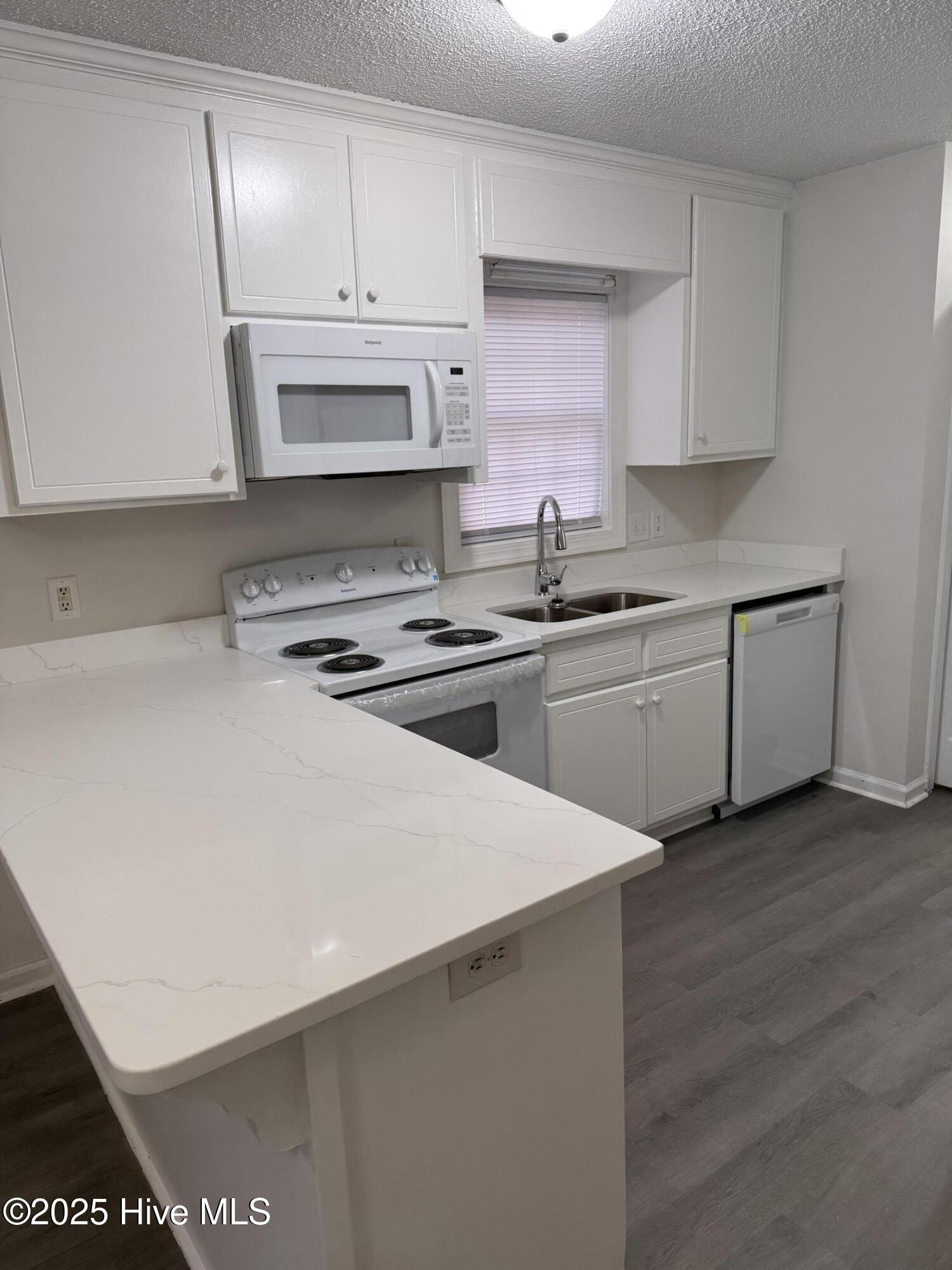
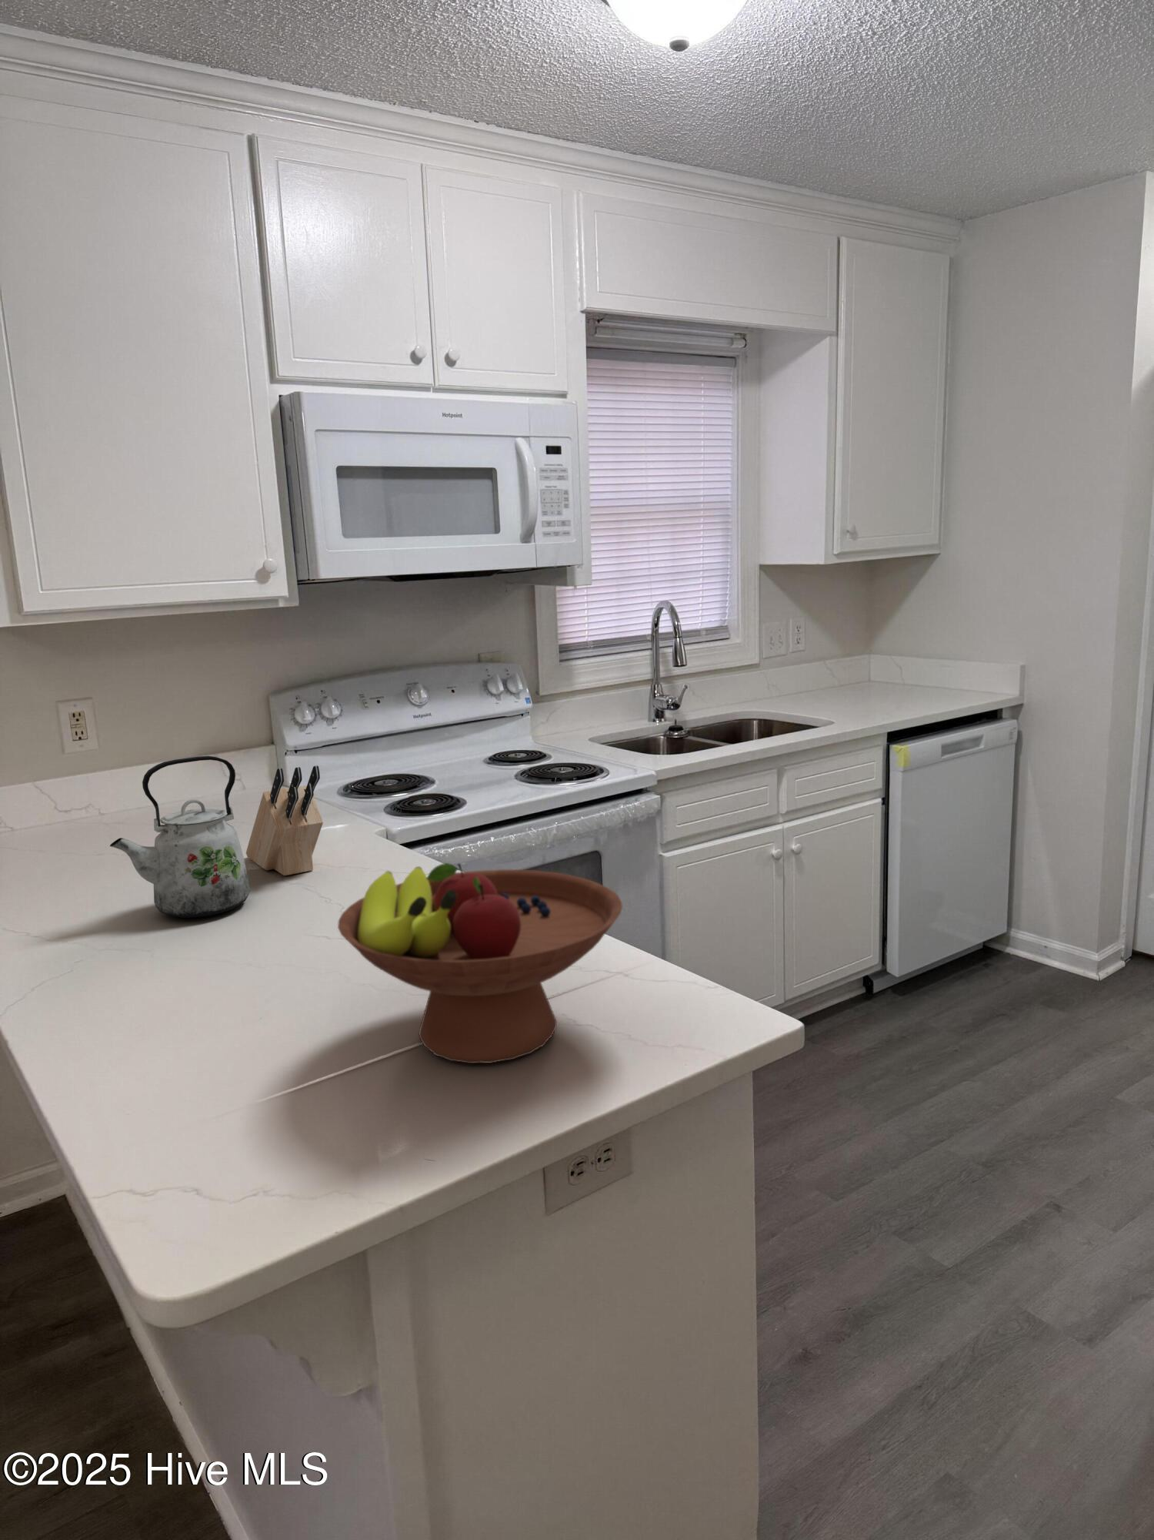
+ knife block (284, 814)
+ kettle (178, 838)
+ fruit bowl (484, 948)
